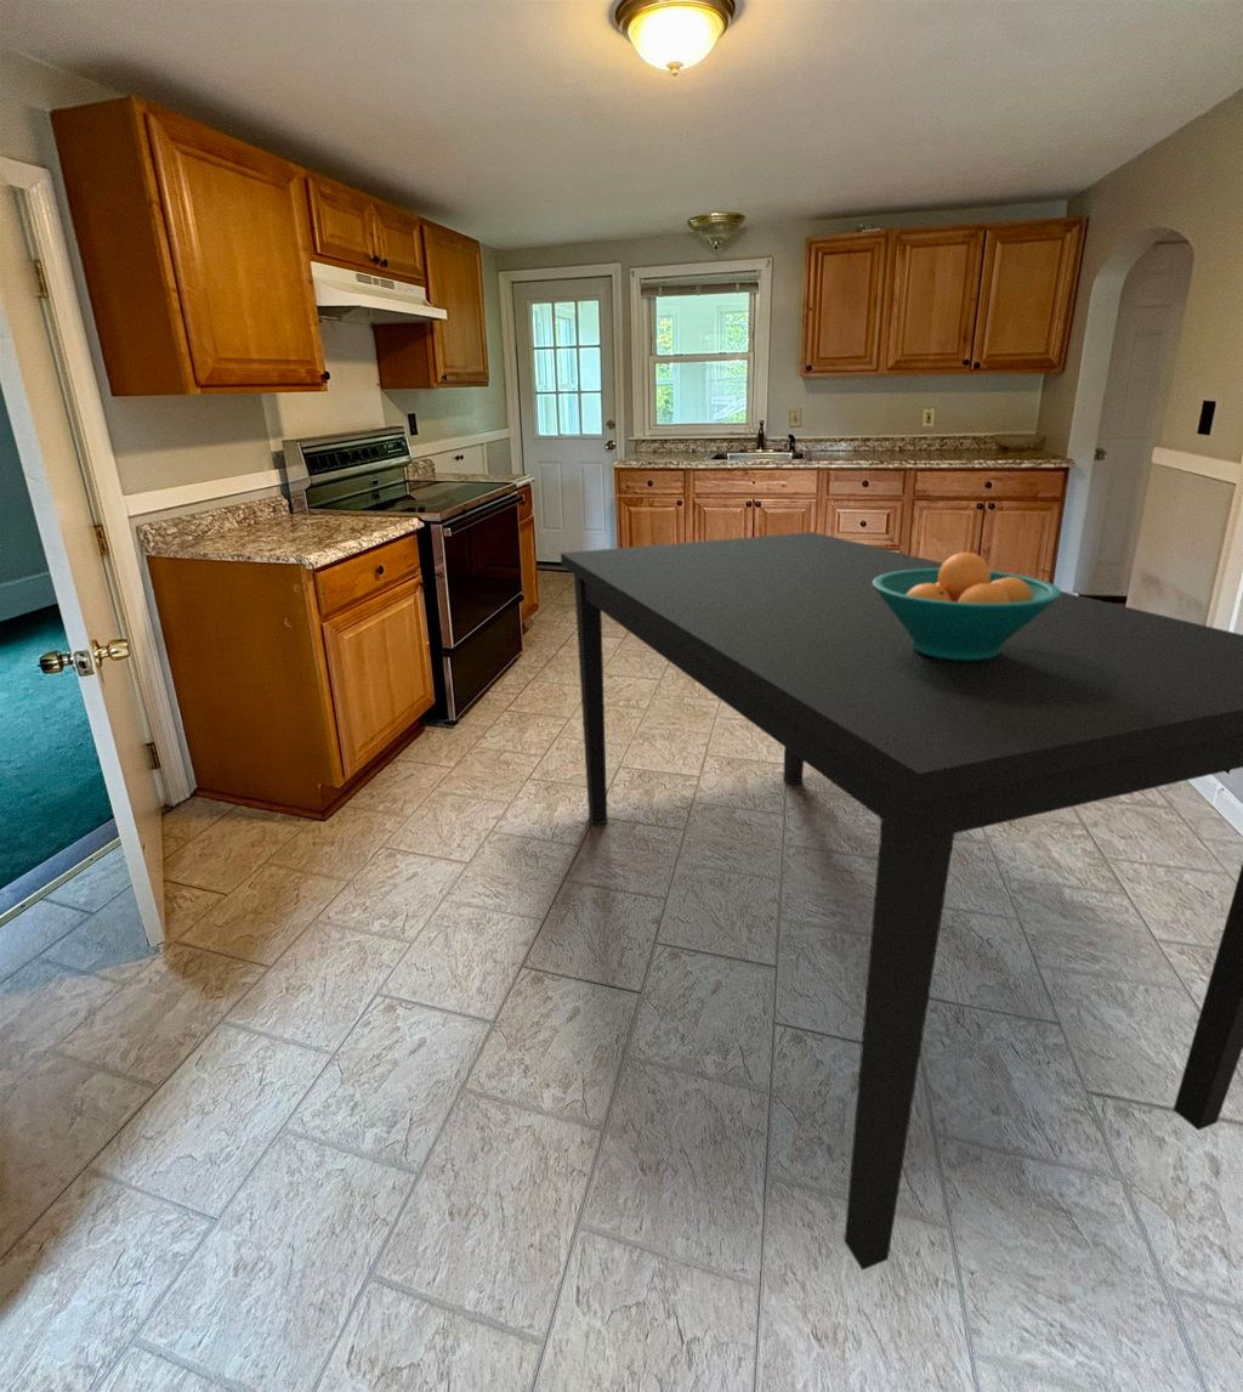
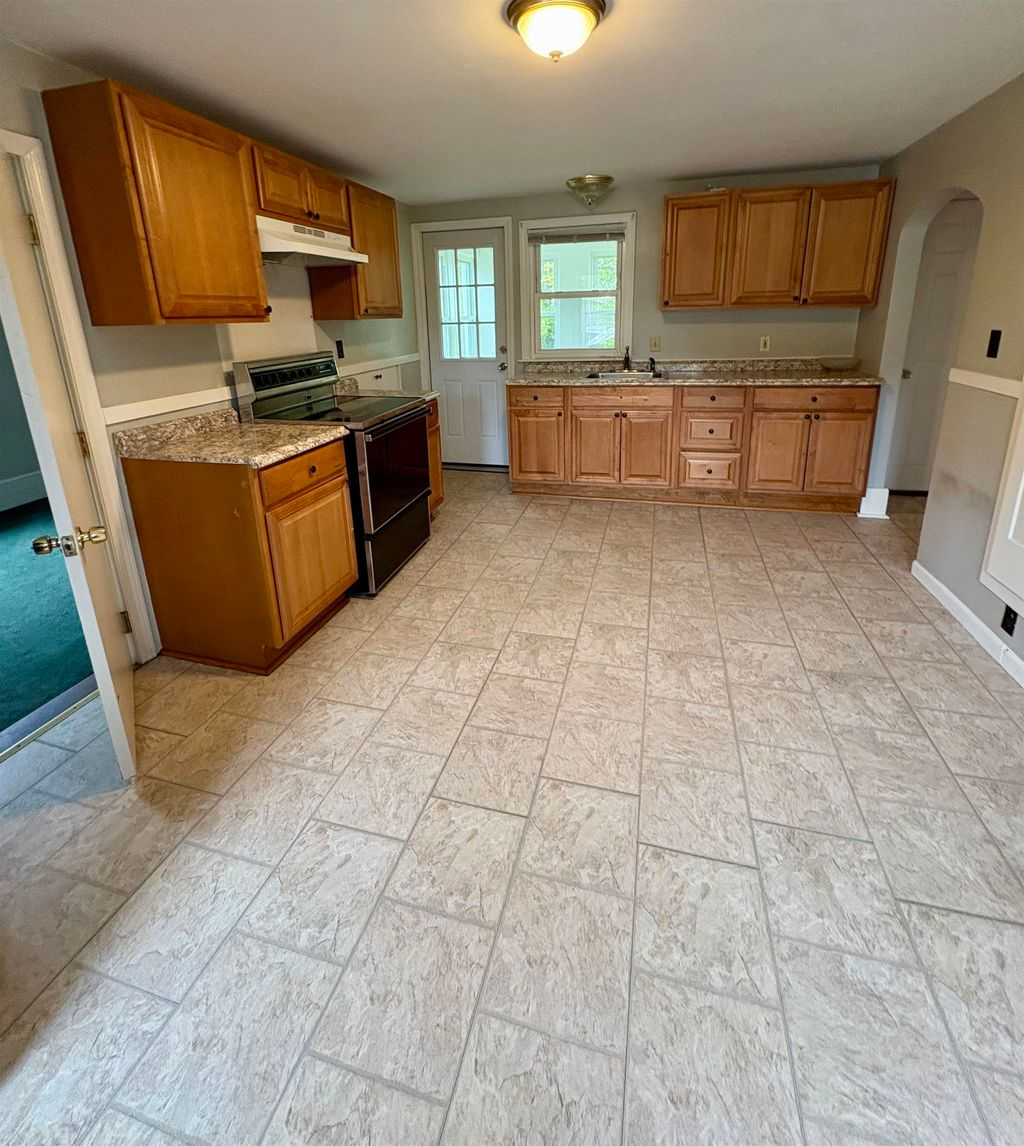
- fruit bowl (960, 601)
- dining table (825, 775)
